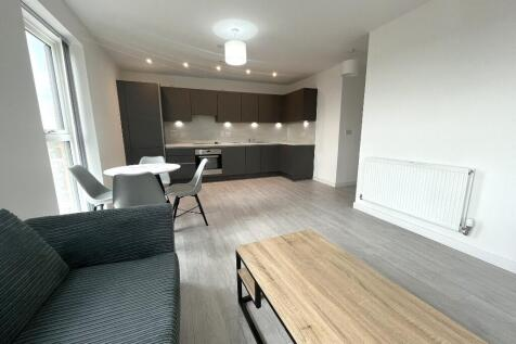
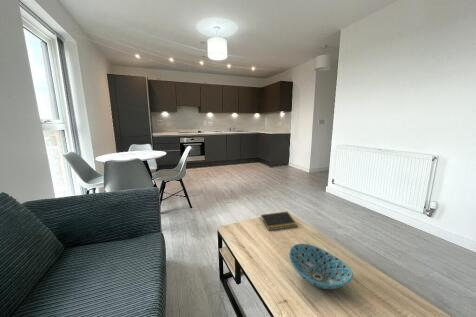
+ bowl (318, 269)
+ notepad (278, 220)
